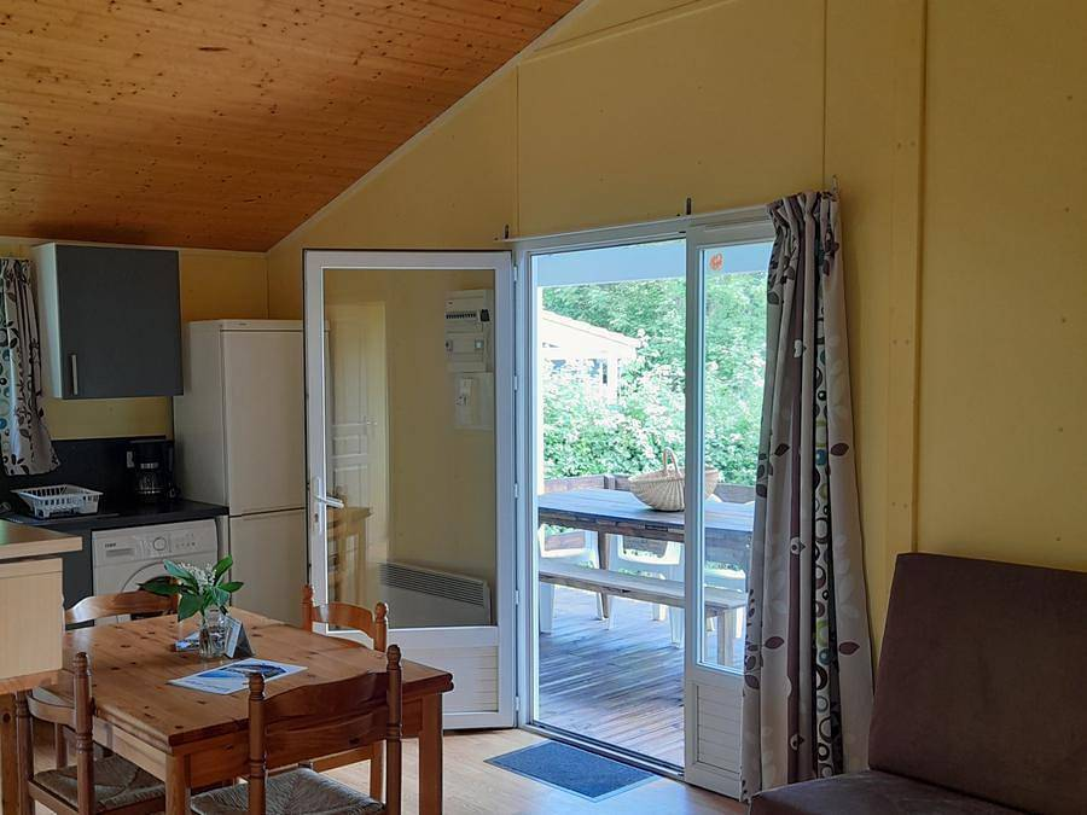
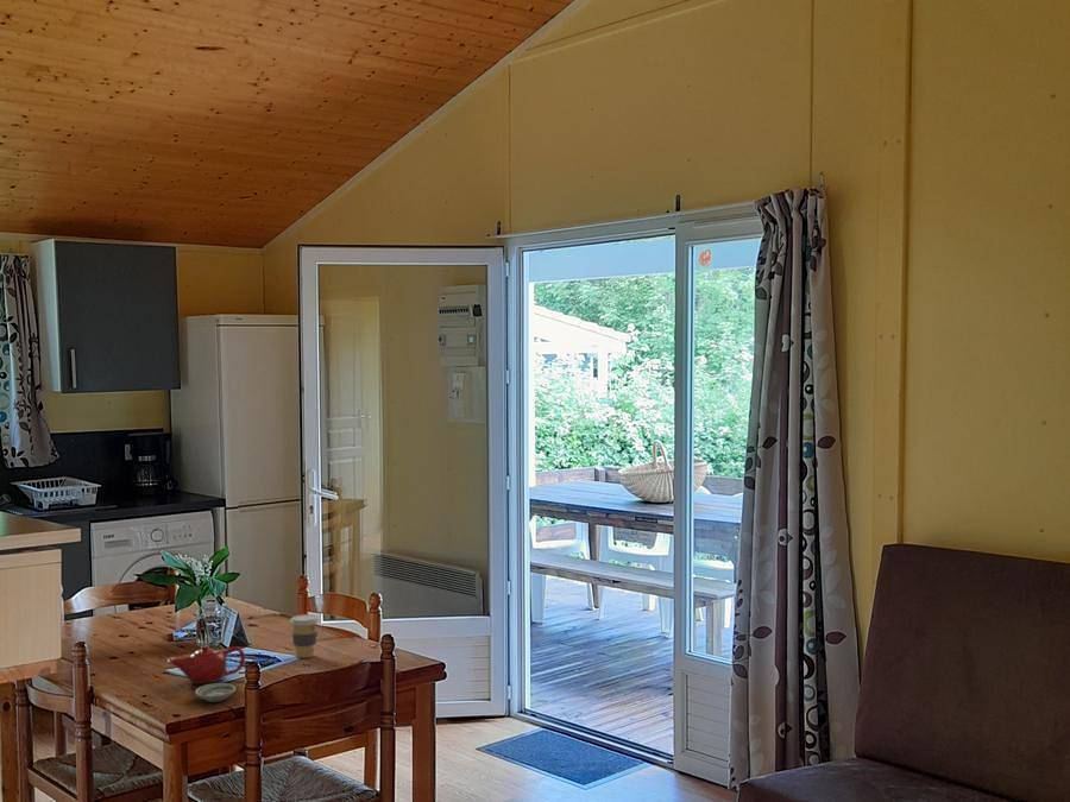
+ coffee cup (304, 636)
+ teapot (207, 663)
+ saucer (215, 694)
